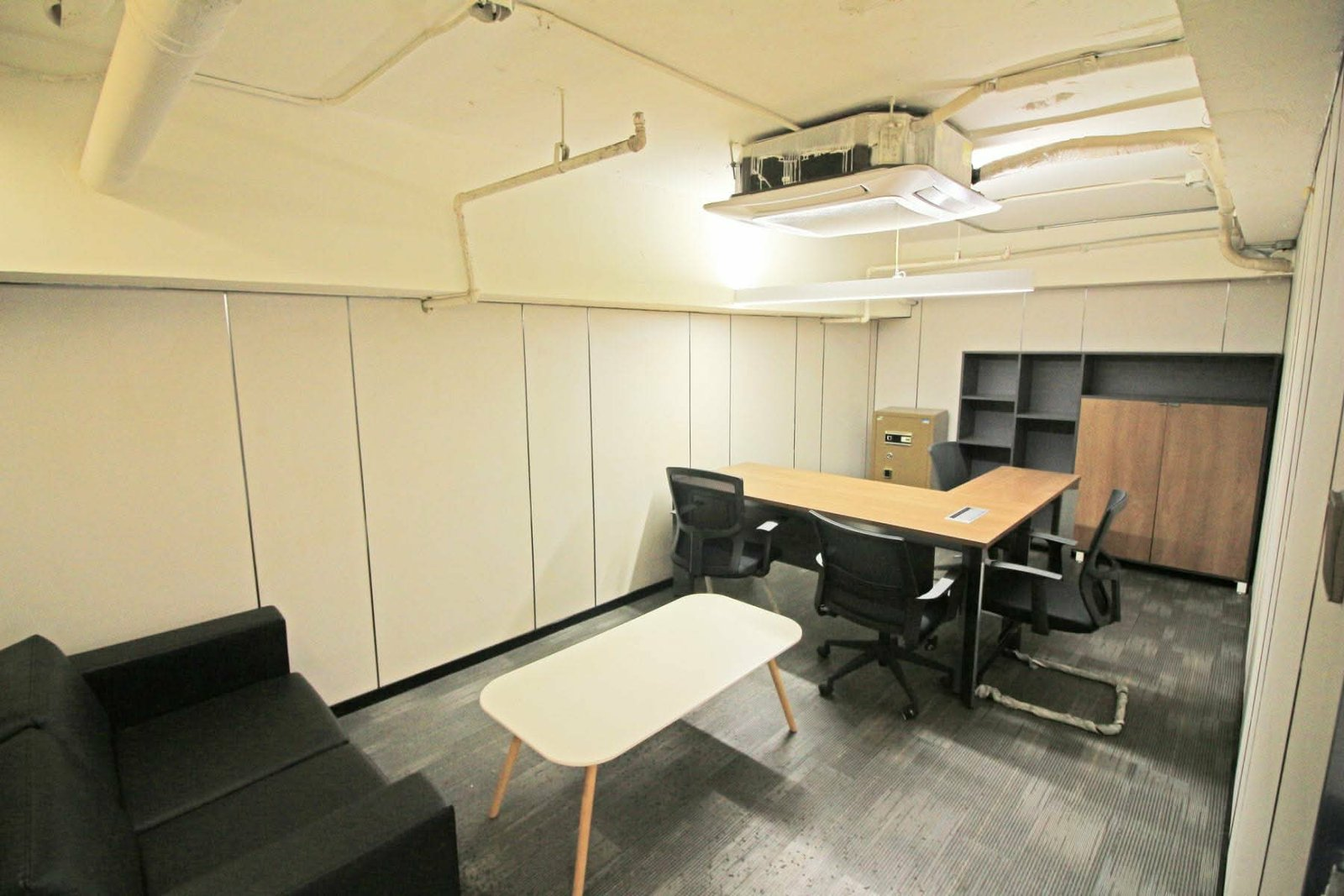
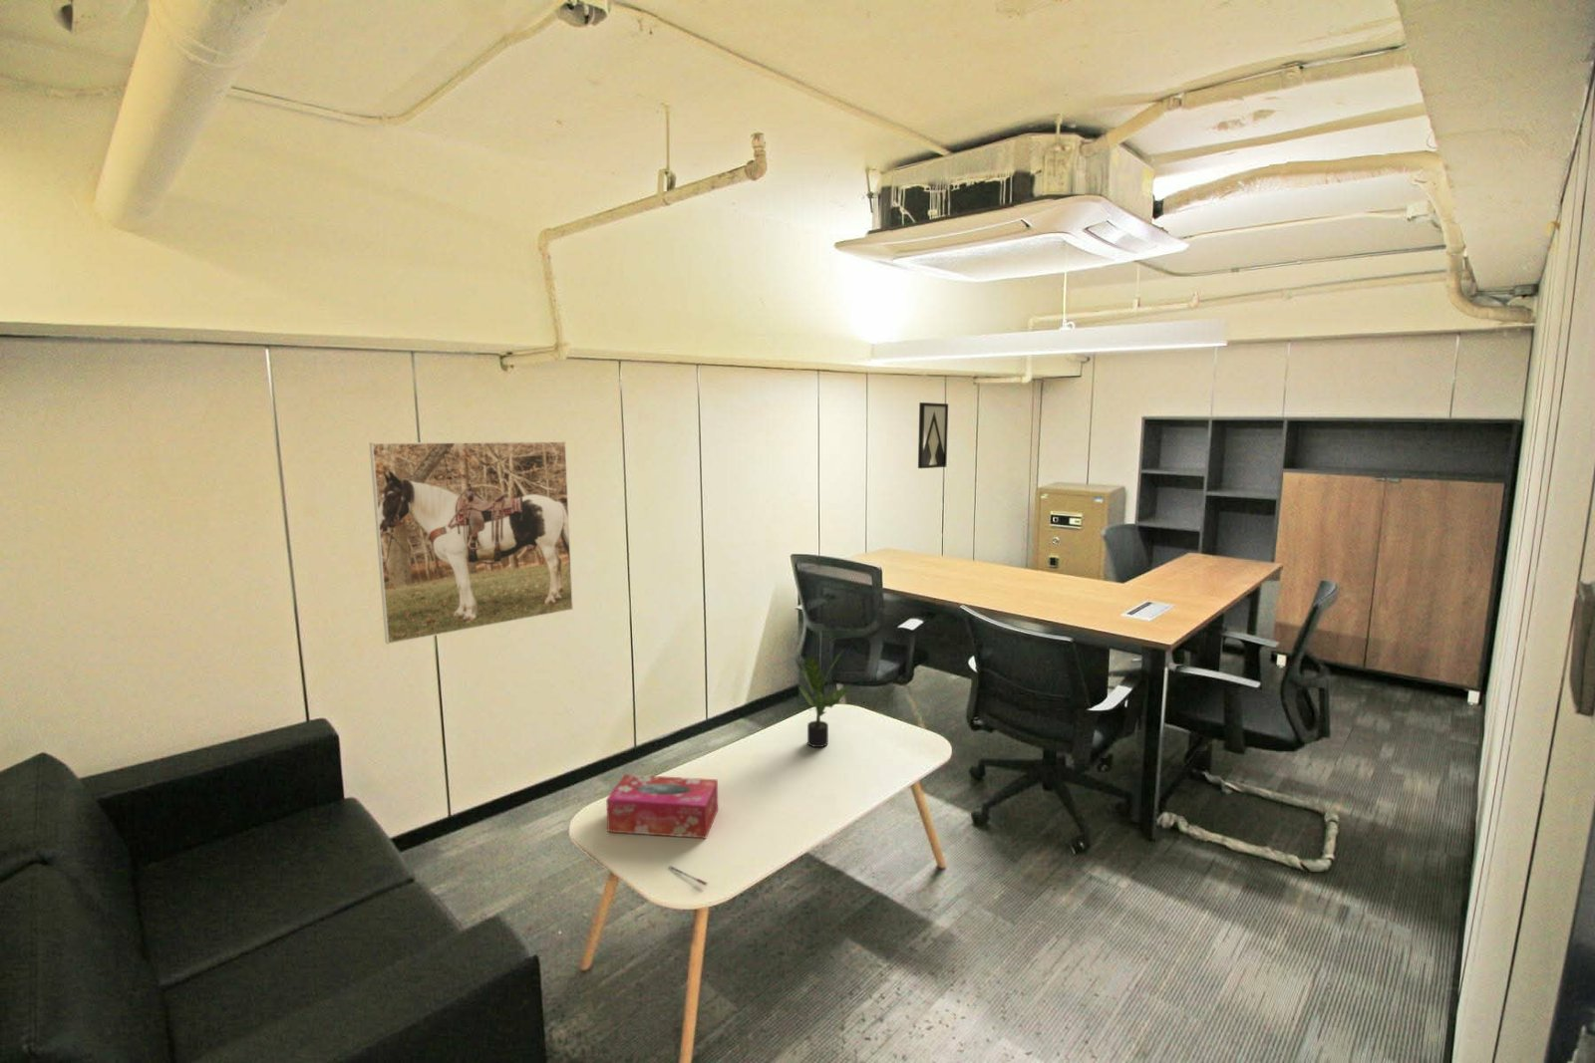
+ tissue box (663, 806)
+ potted plant (822, 694)
+ pen (687, 874)
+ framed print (482, 535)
+ wall art (933, 435)
